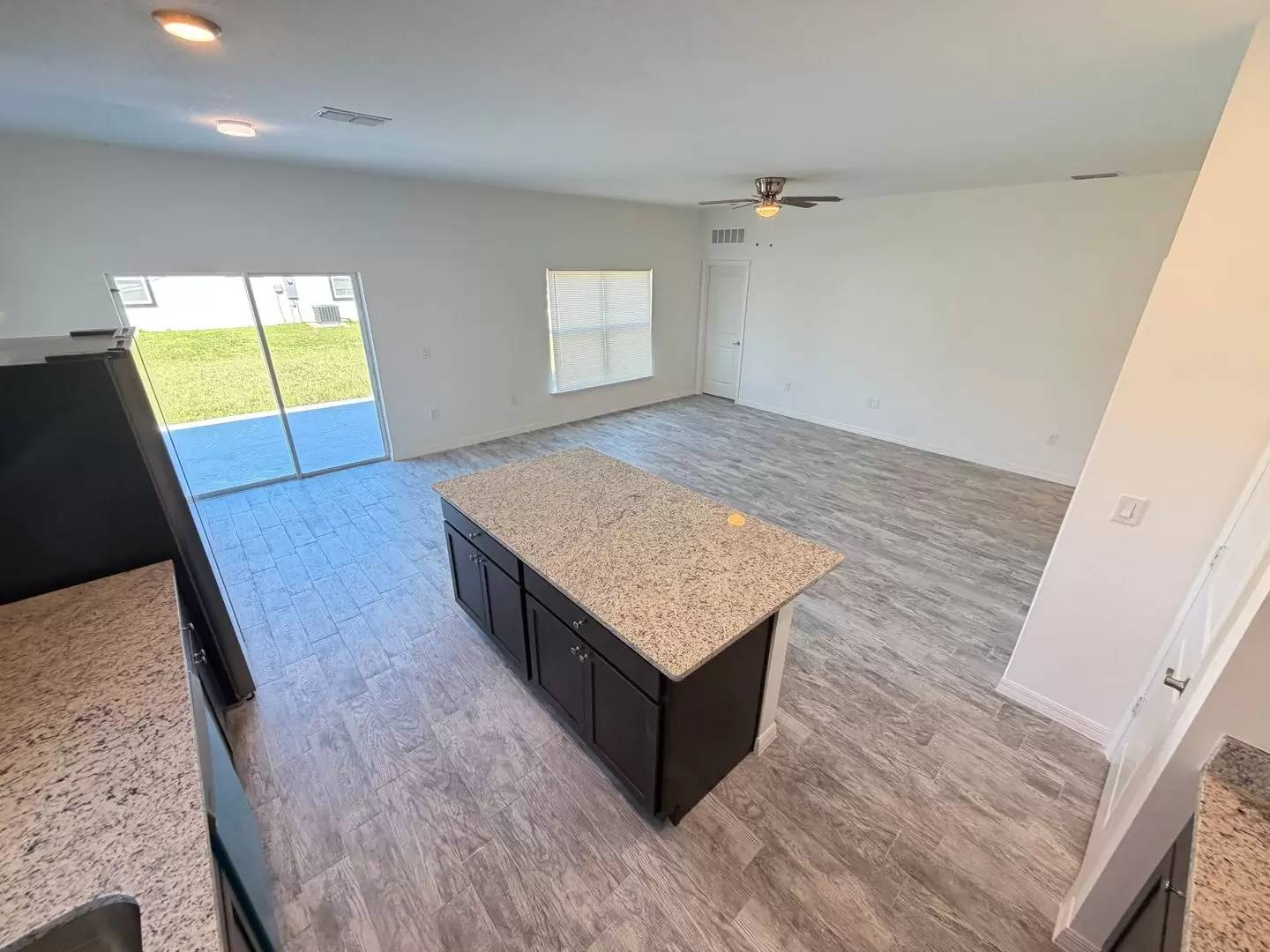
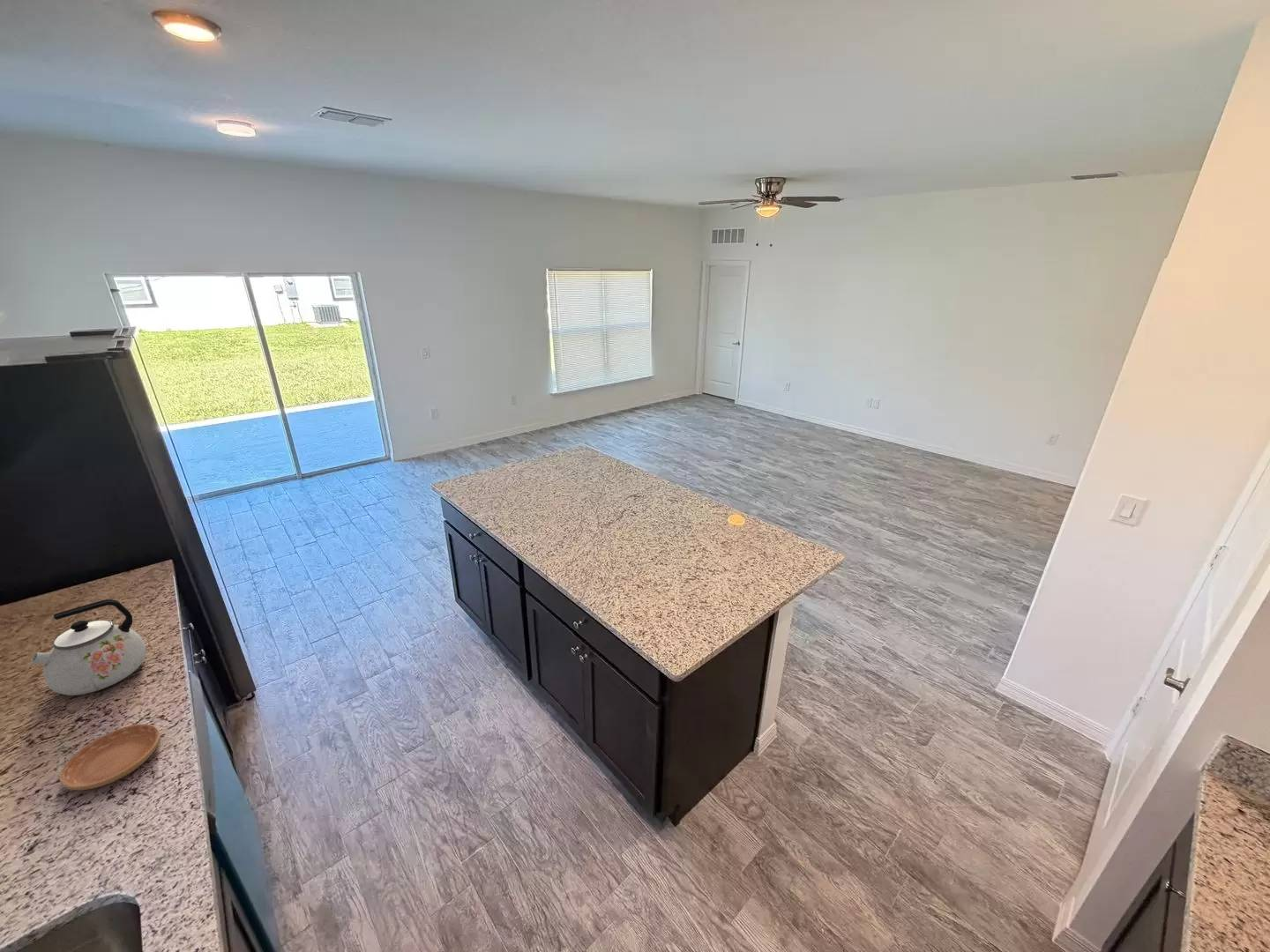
+ saucer (114, 757)
+ kettle (87, 643)
